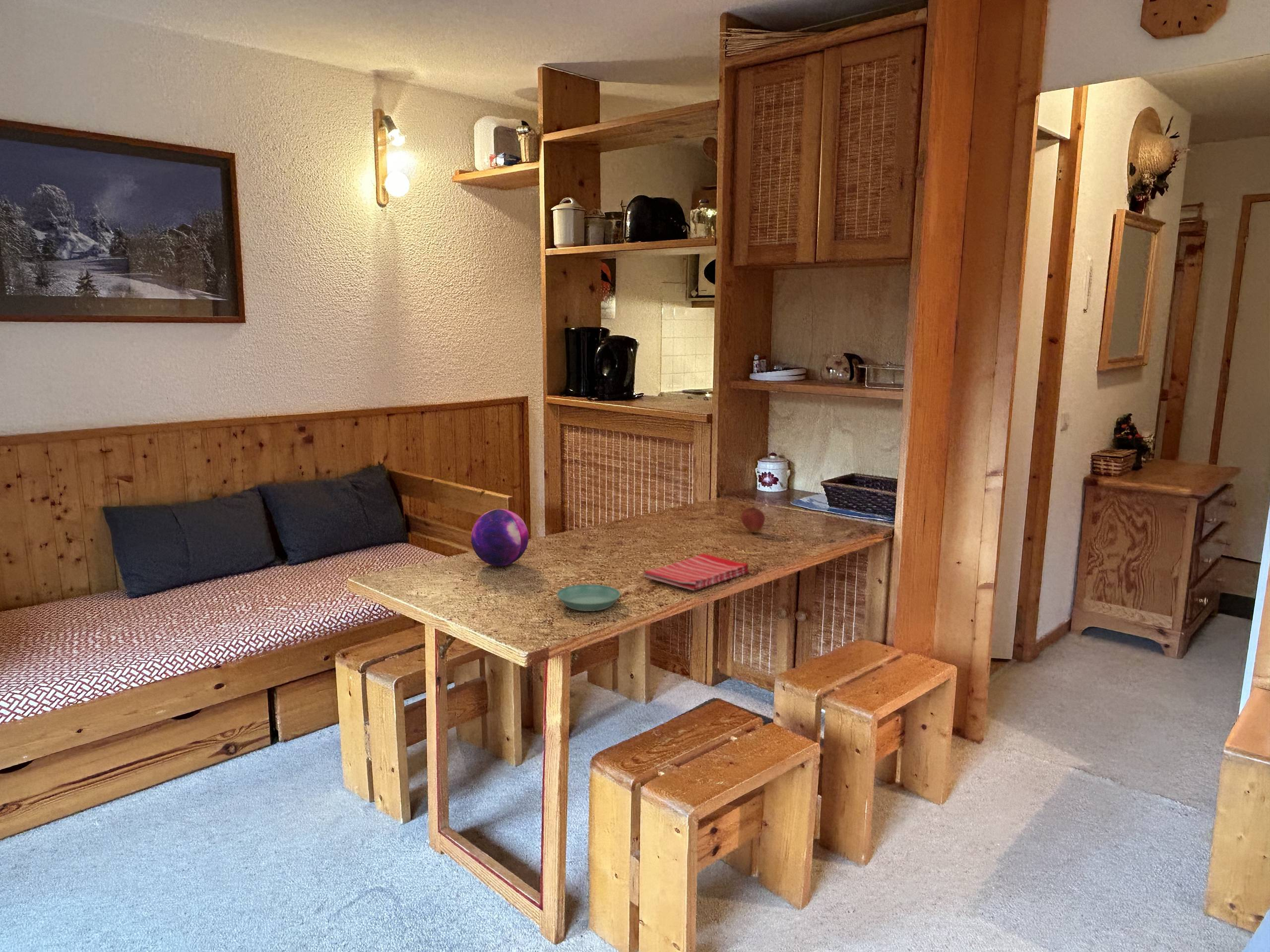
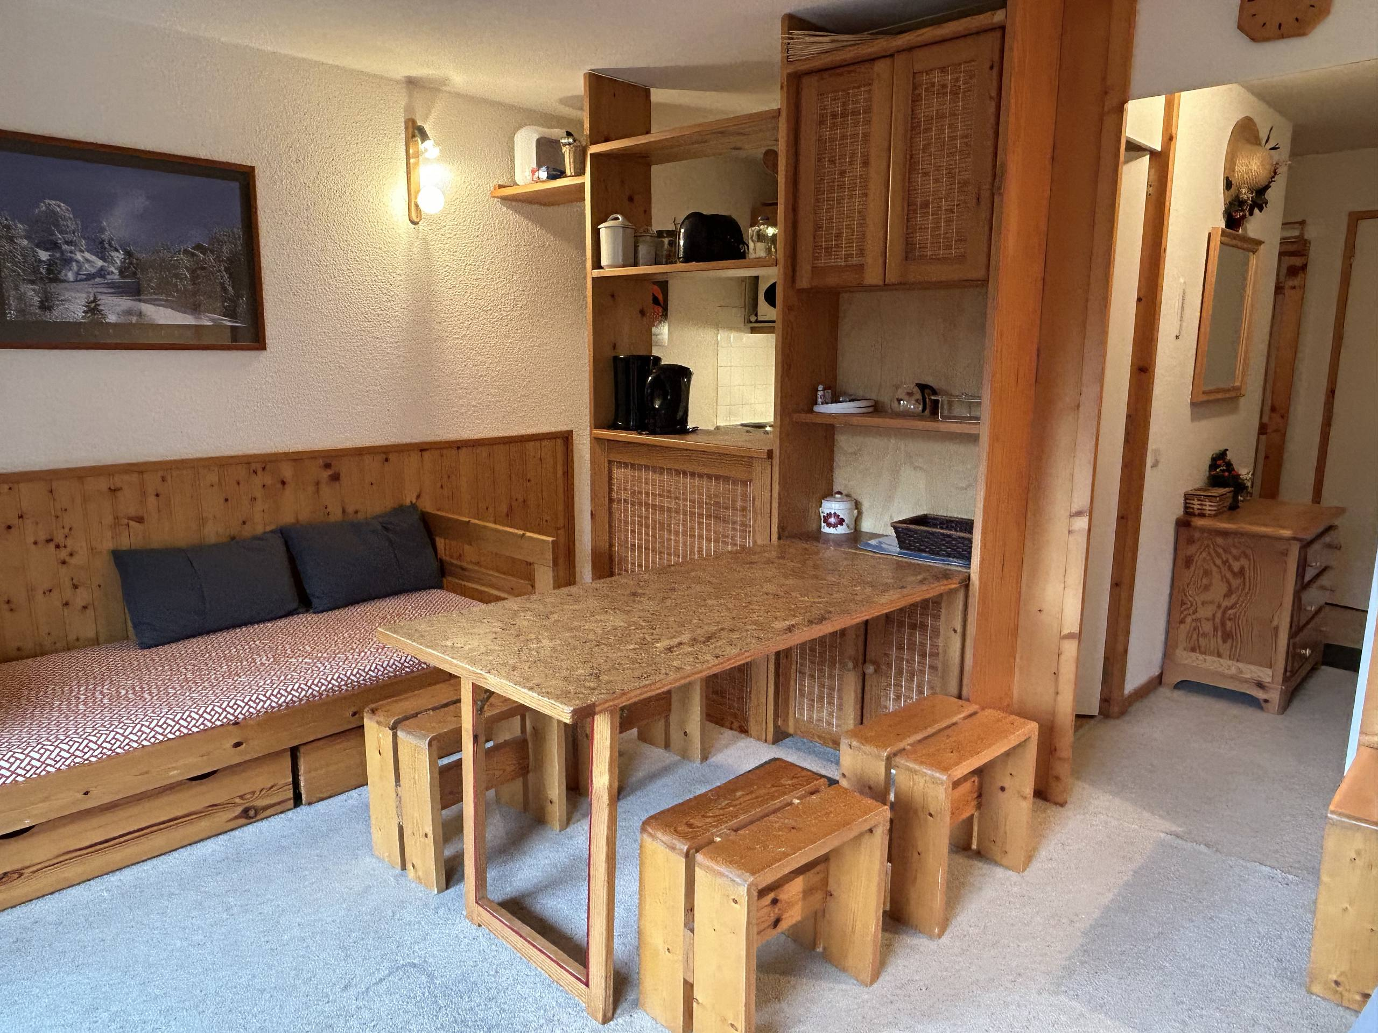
- fruit (753, 520)
- decorative orb (500, 537)
- saucer (588, 598)
- dish towel (697, 570)
